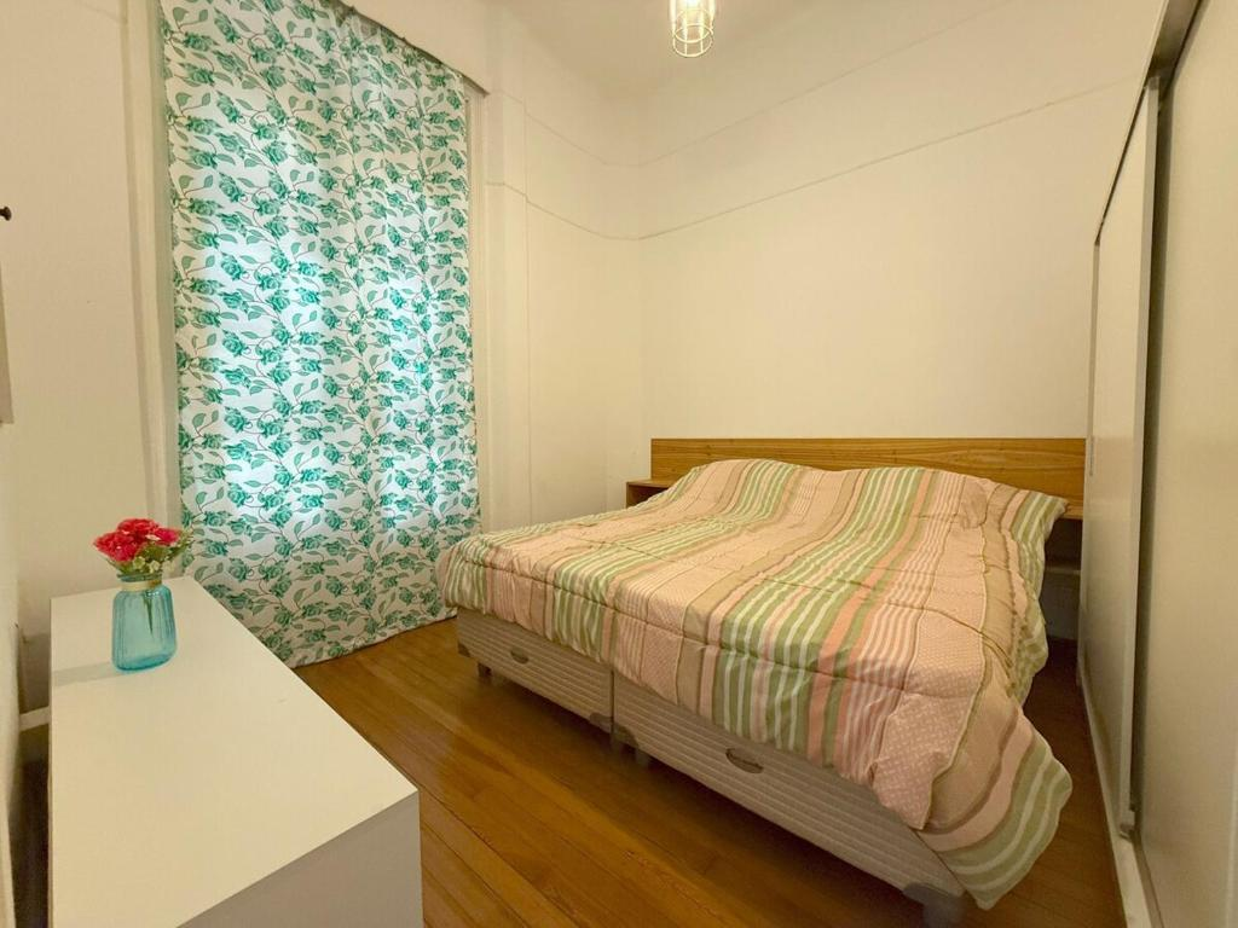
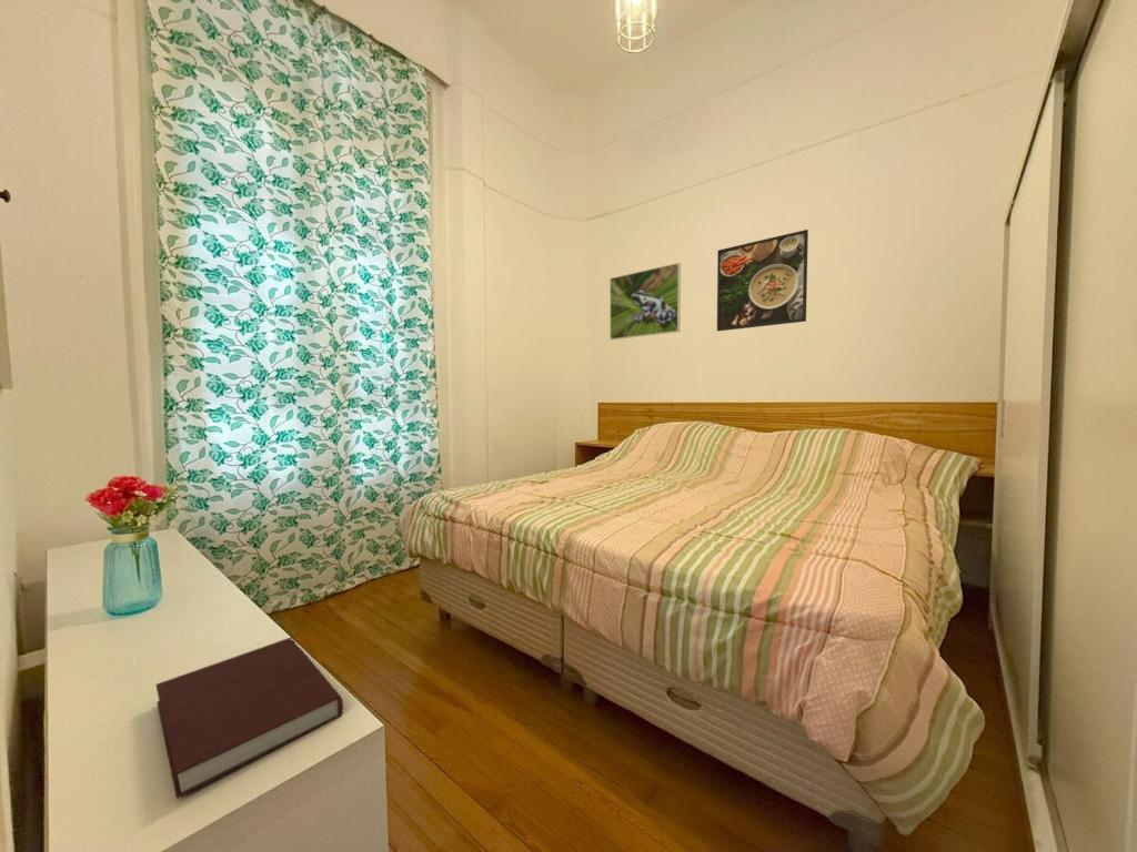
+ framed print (759, 283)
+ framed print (643, 303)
+ notebook (246, 699)
